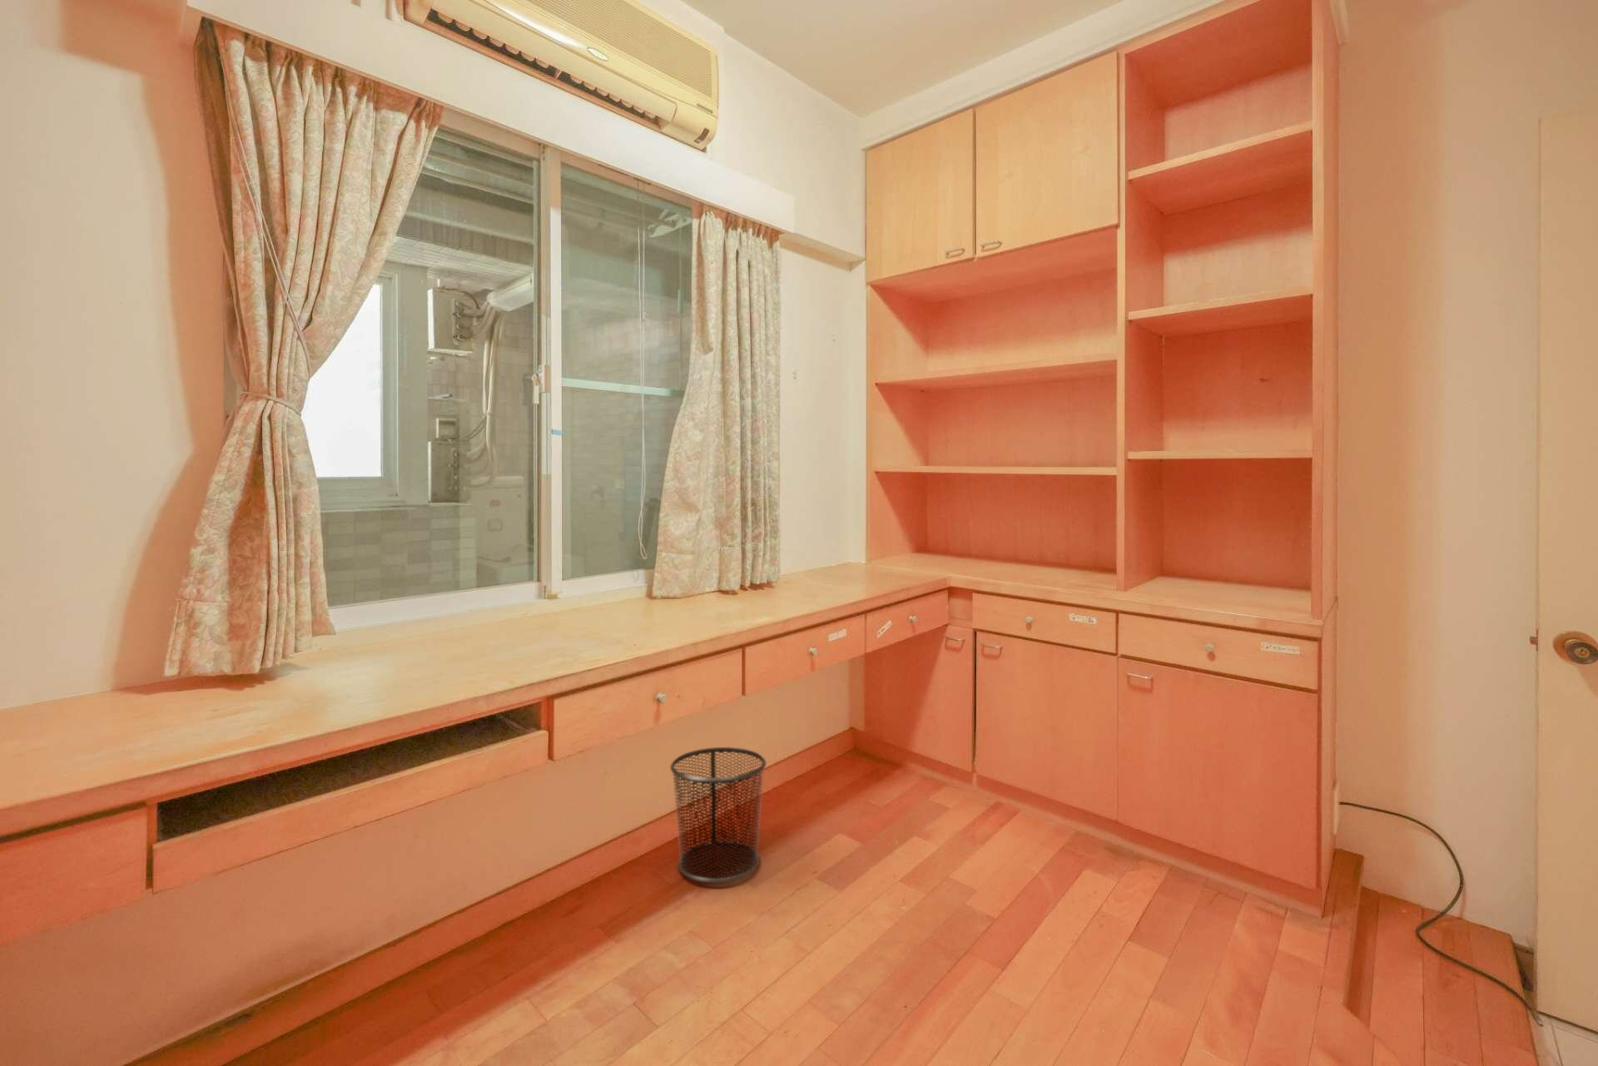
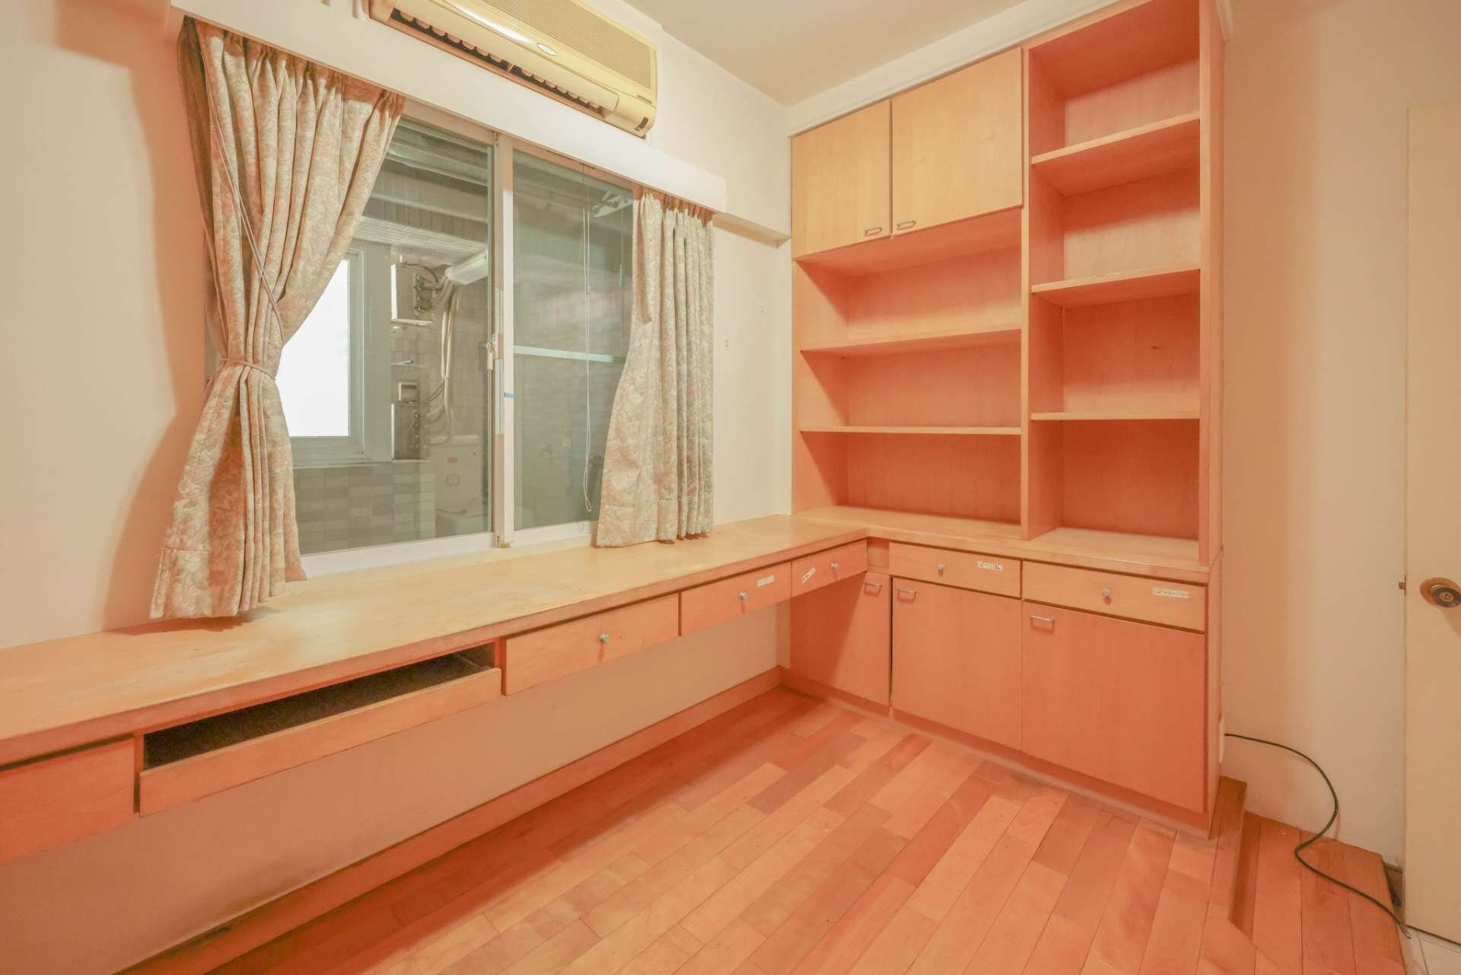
- waste bin (719, 811)
